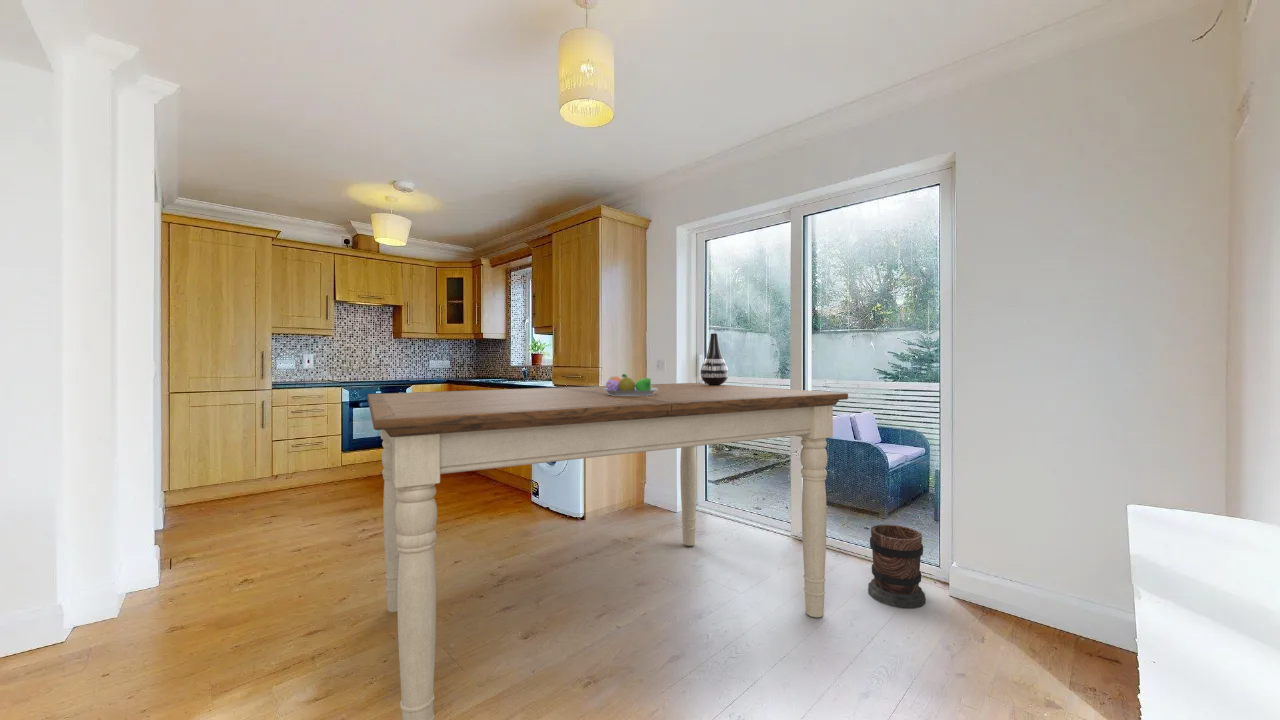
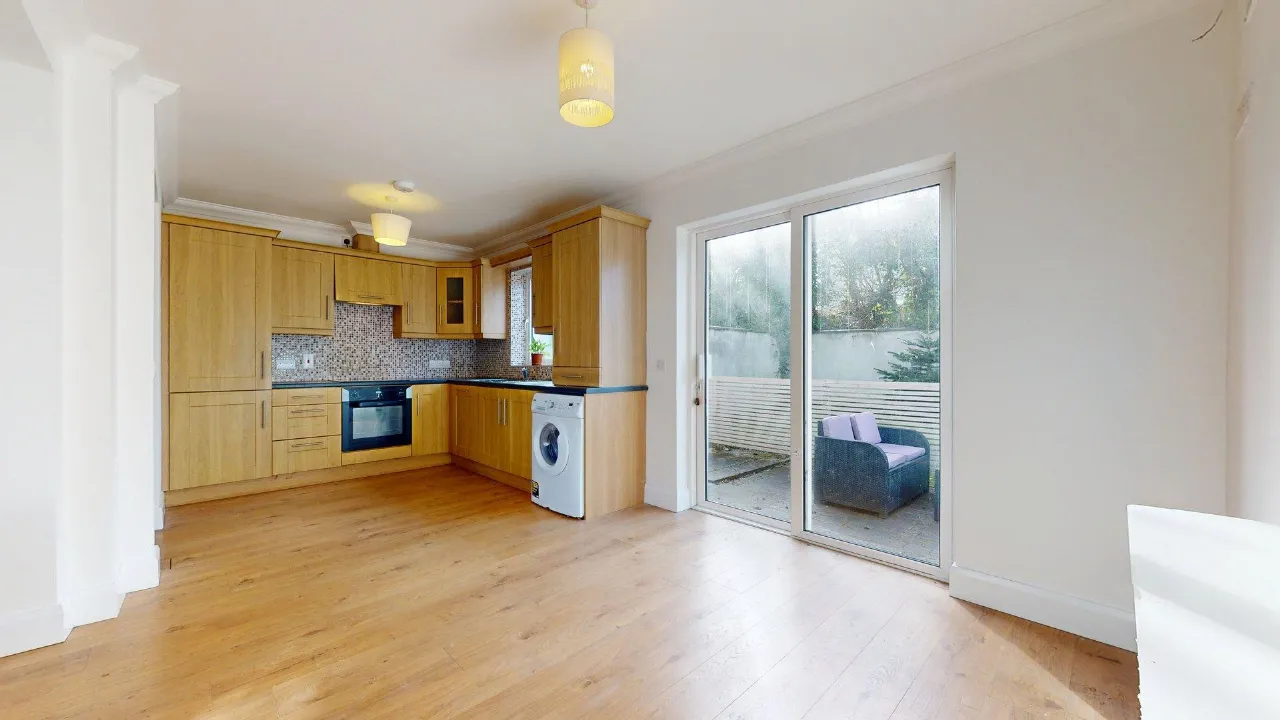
- fruit bowl (631, 383)
- wooden barrel (898, 562)
- vase (714, 359)
- dining table (600, 456)
